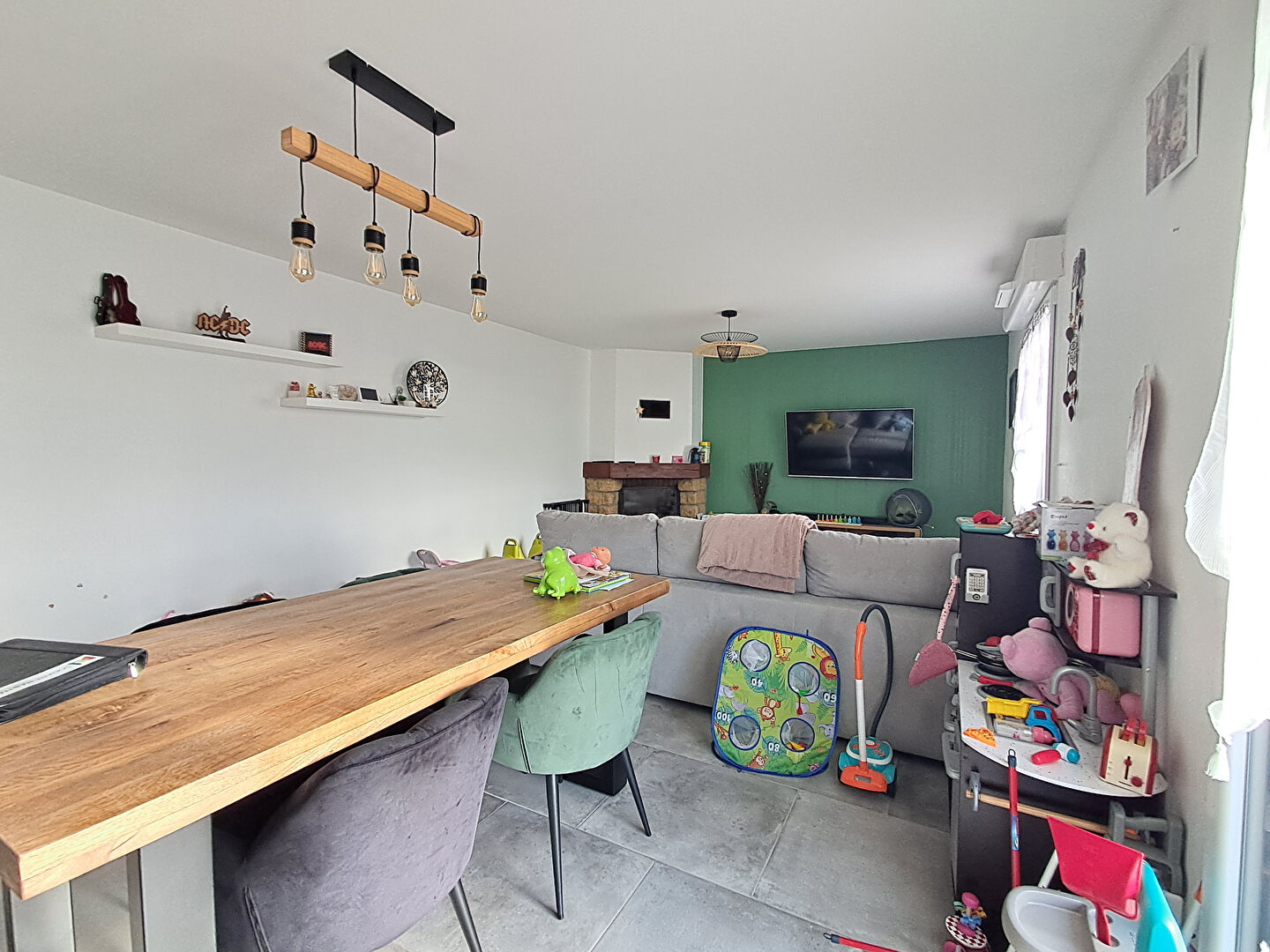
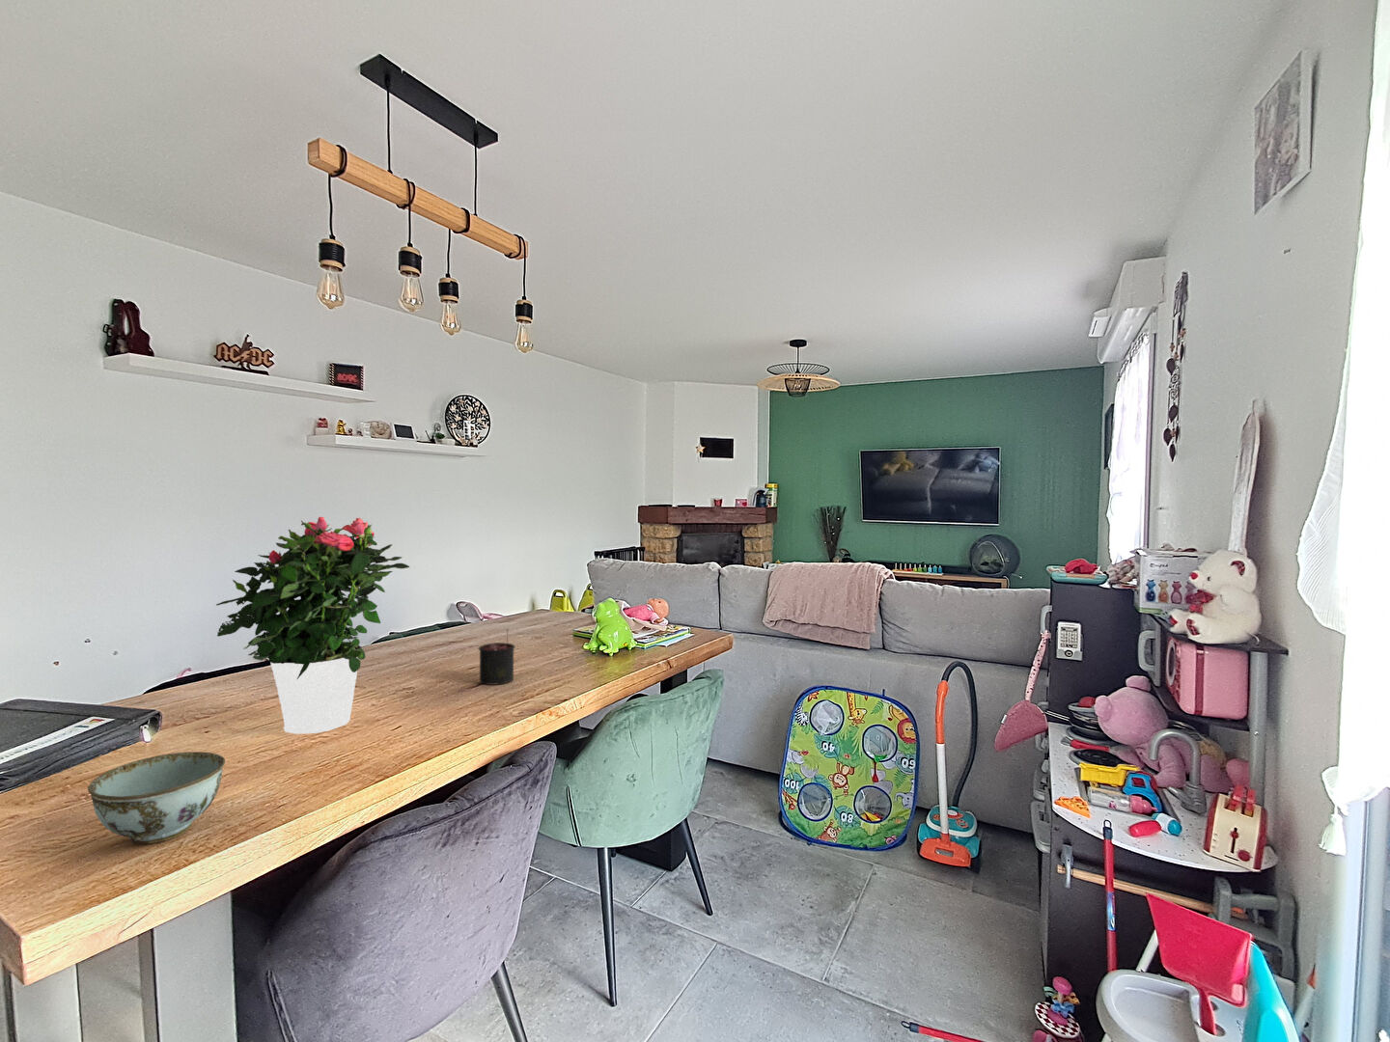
+ potted flower (322, 622)
+ candle (496, 656)
+ bowl (160, 802)
